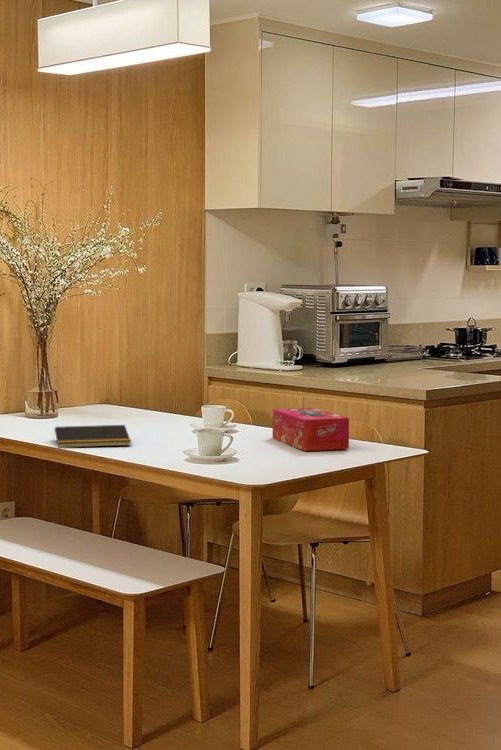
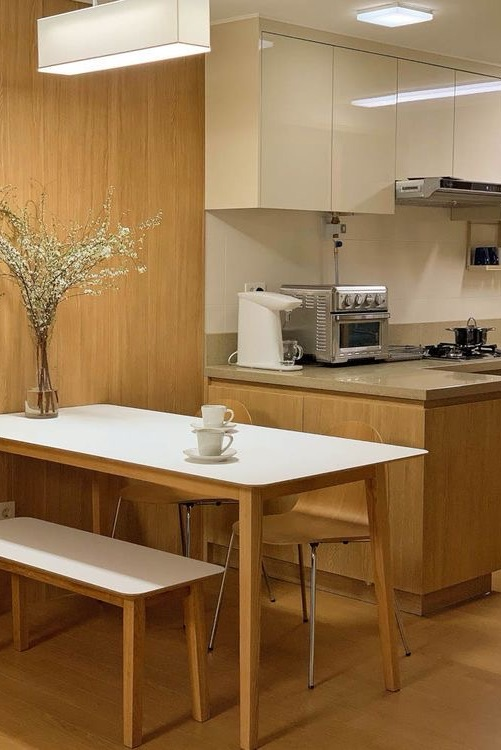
- notepad (92, 435)
- tissue box (309, 428)
